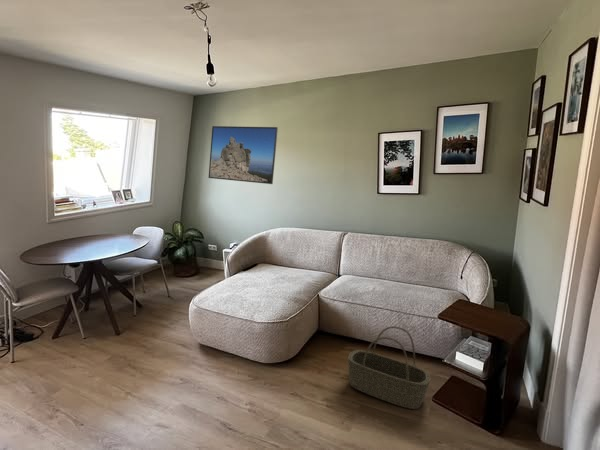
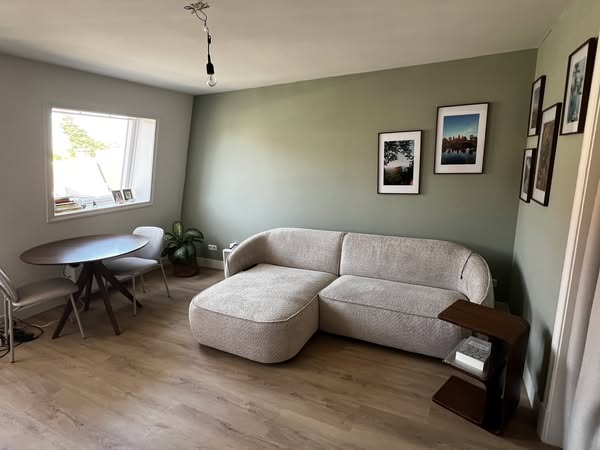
- basket (388, 361)
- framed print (241, 154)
